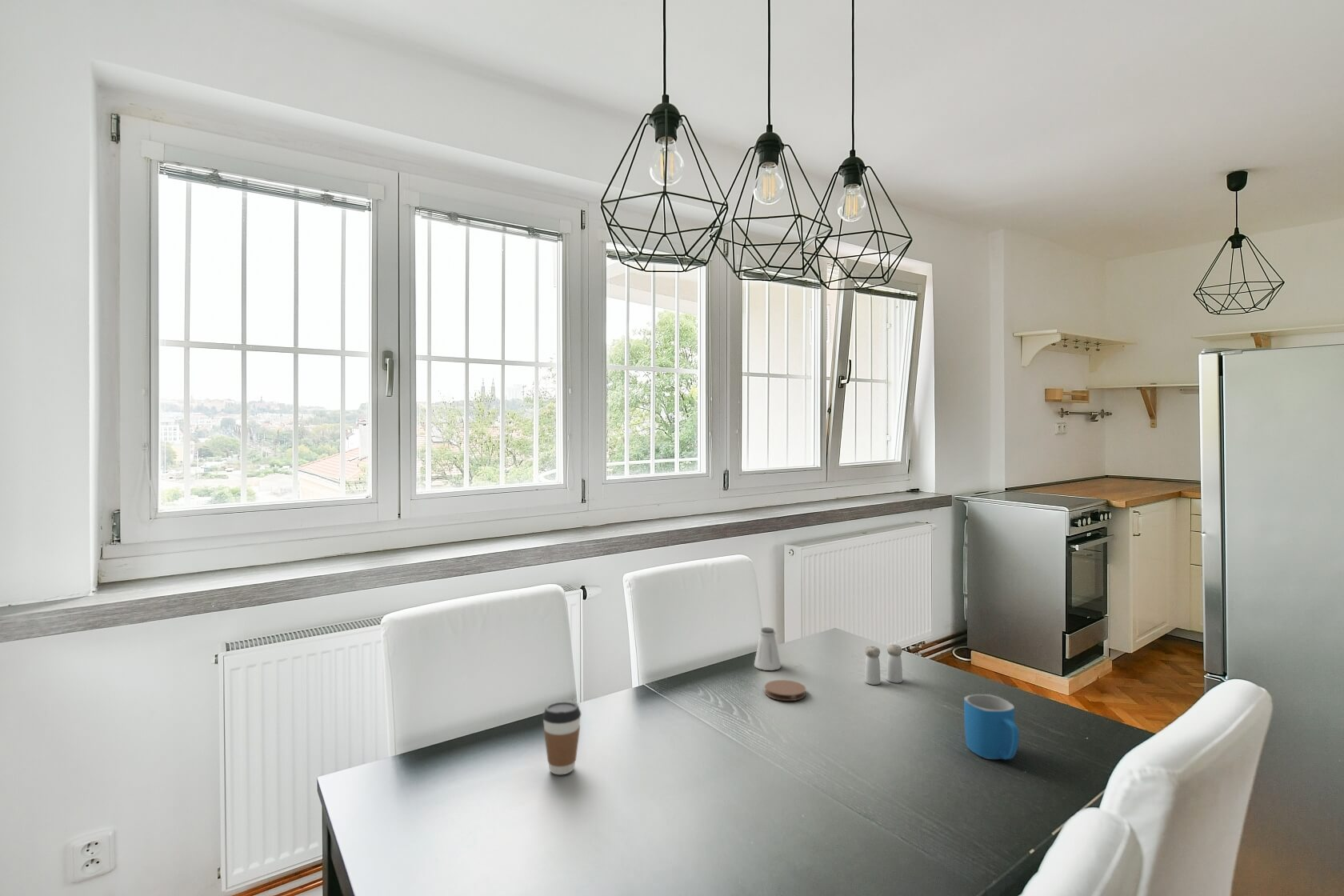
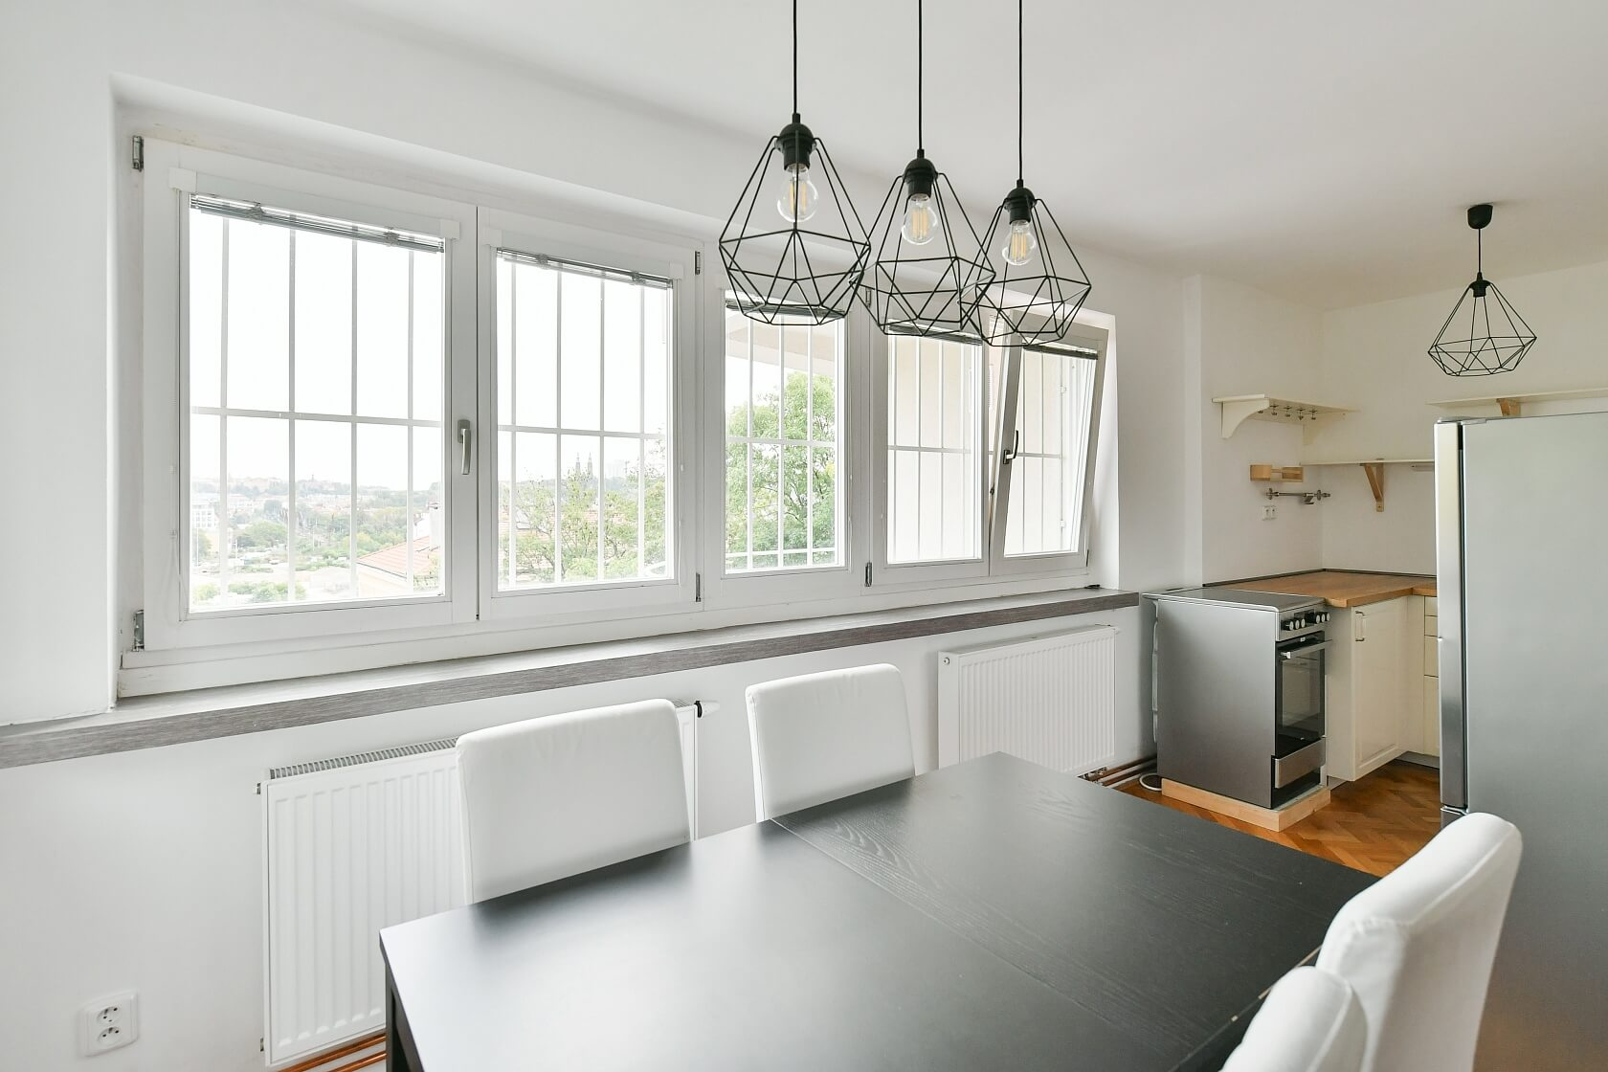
- coffee cup (562, 738)
- salt and pepper shaker (879, 663)
- saltshaker (767, 647)
- mug (994, 730)
- coaster (785, 690)
